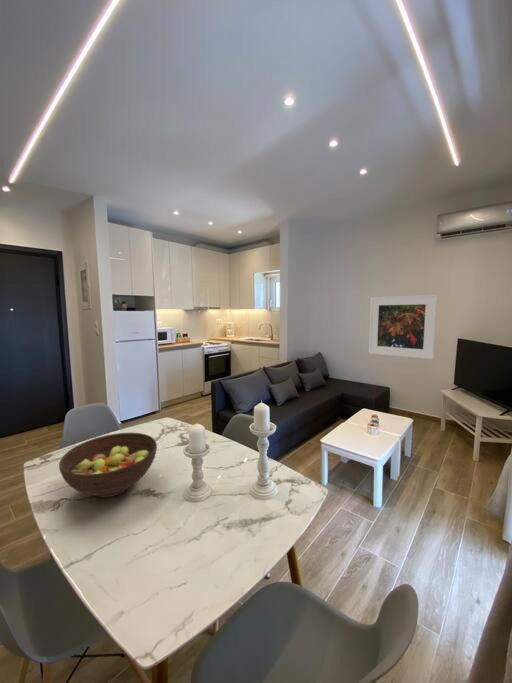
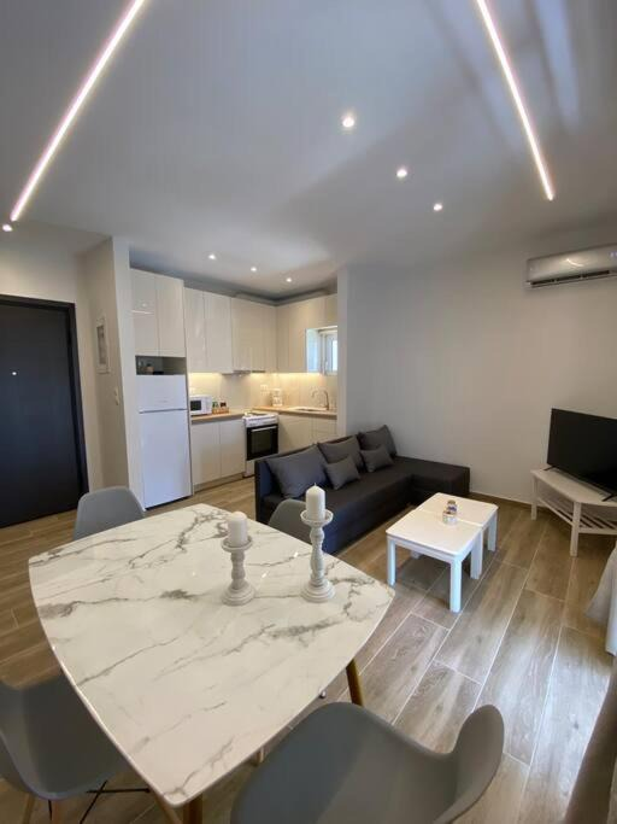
- fruit bowl (112, 469)
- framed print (400, 326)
